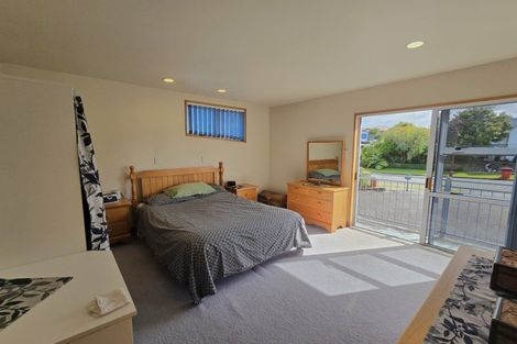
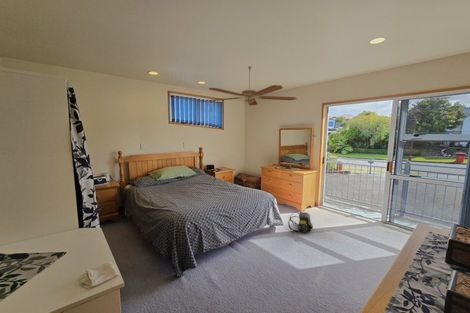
+ shoulder bag (300, 221)
+ ceiling fan (249, 85)
